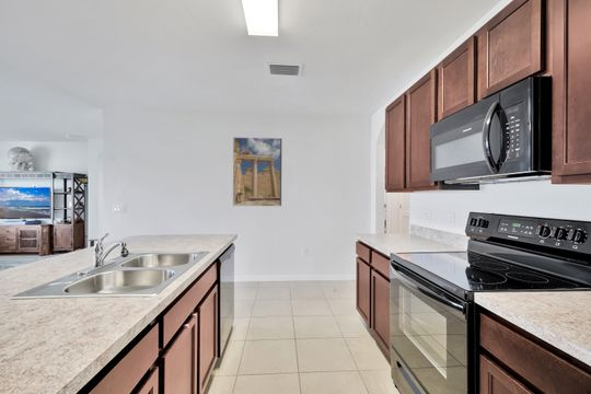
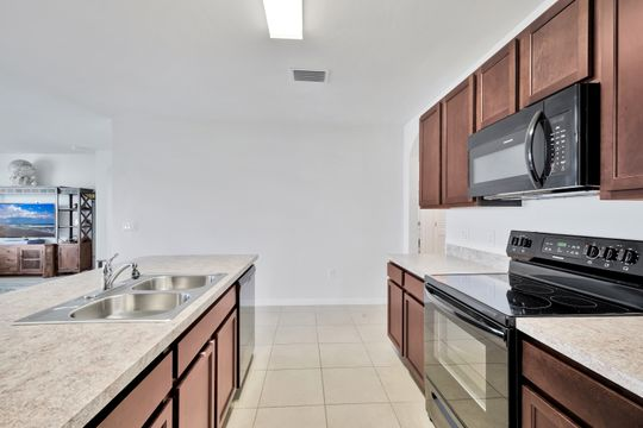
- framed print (257, 172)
